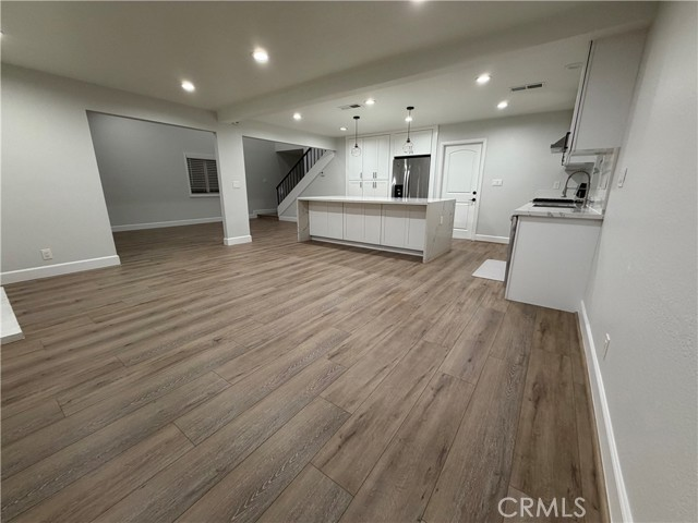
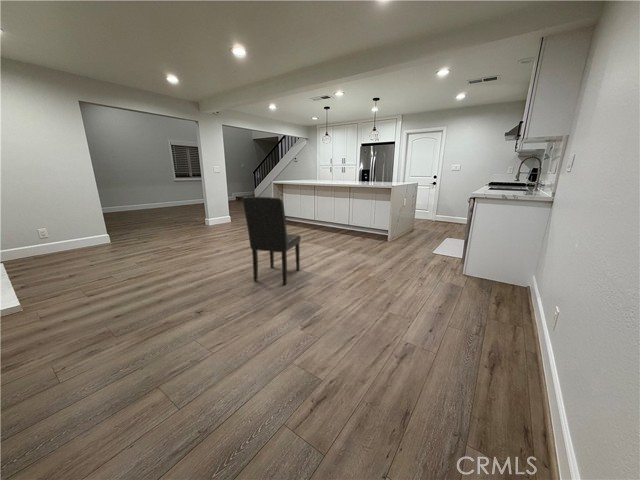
+ chair (275, 237)
